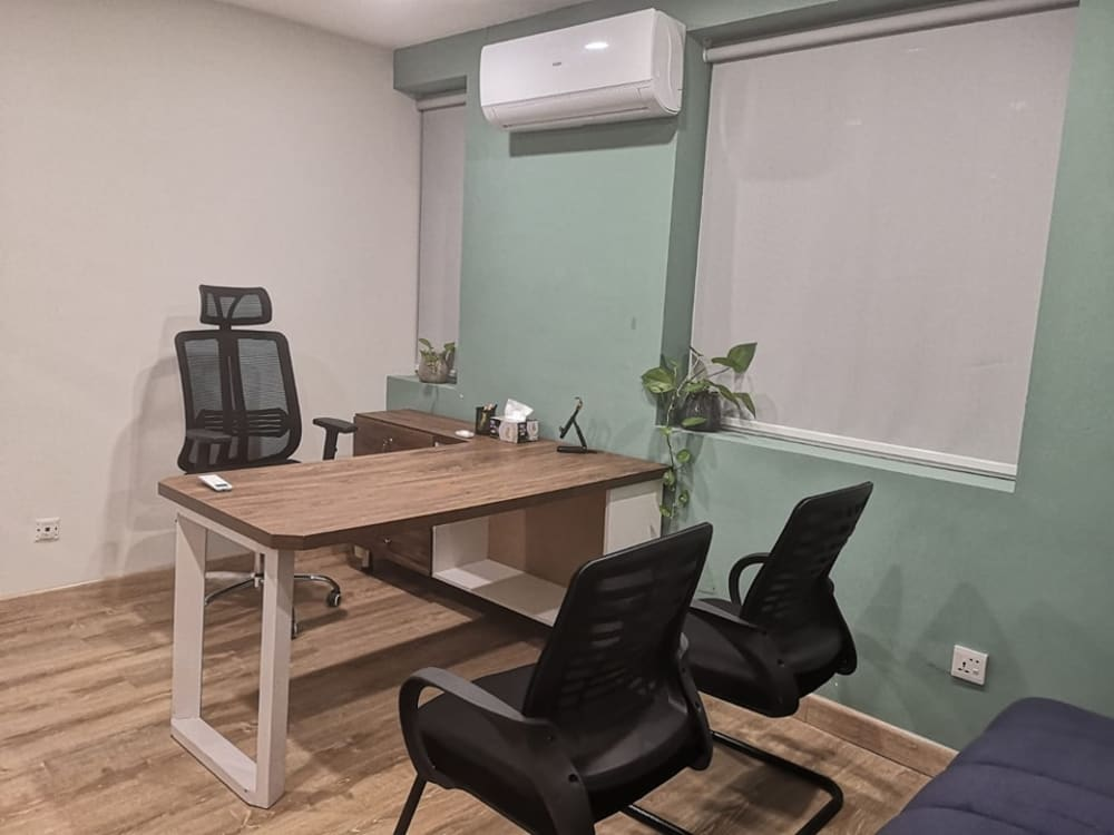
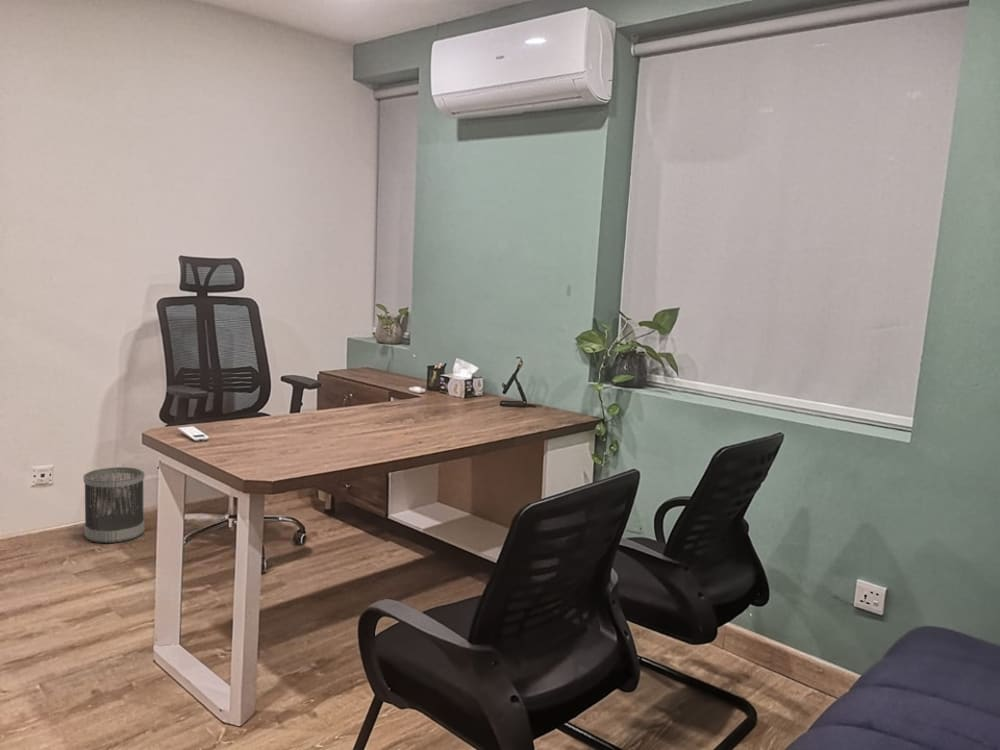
+ wastebasket (114, 504)
